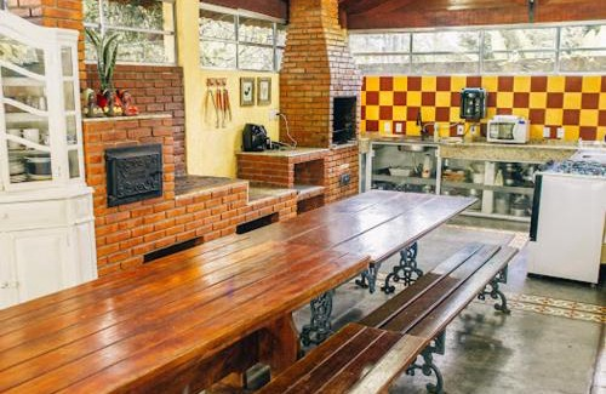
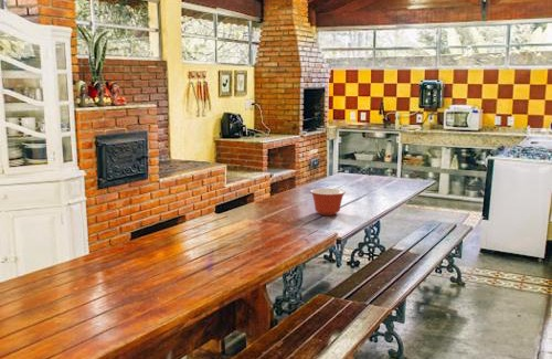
+ mixing bowl (327, 202)
